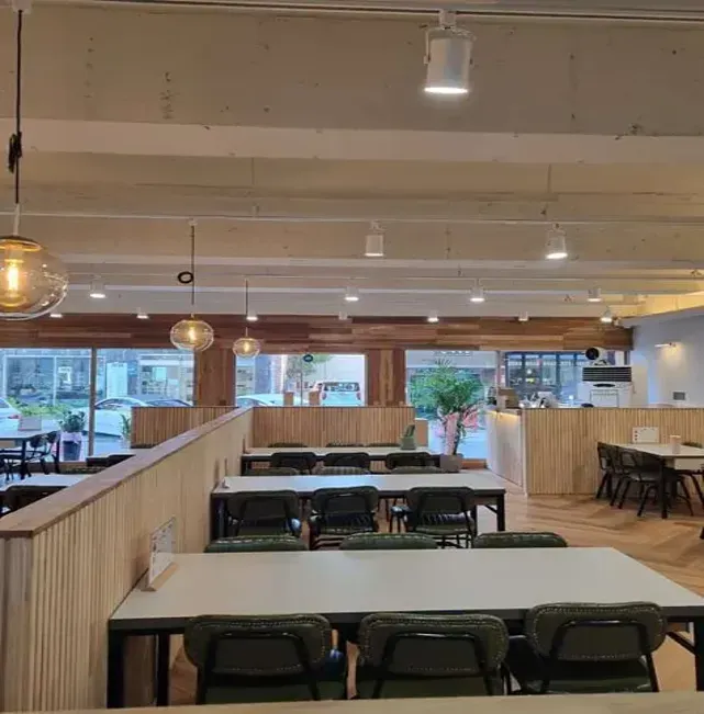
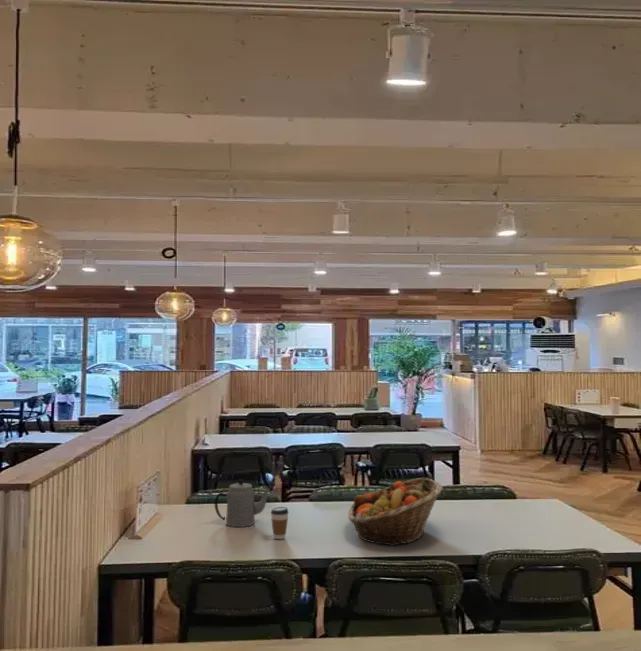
+ teapot (242, 501)
+ coffee cup (279, 522)
+ fruit basket (394, 507)
